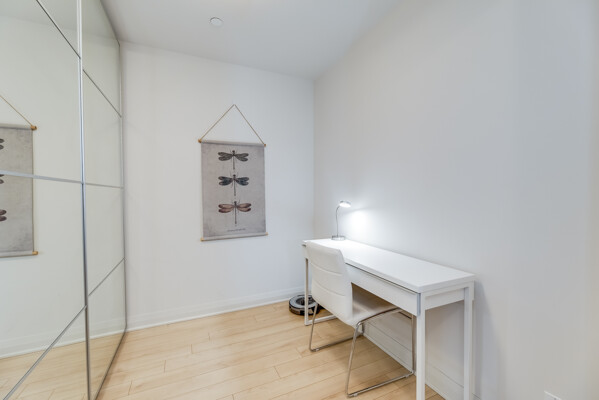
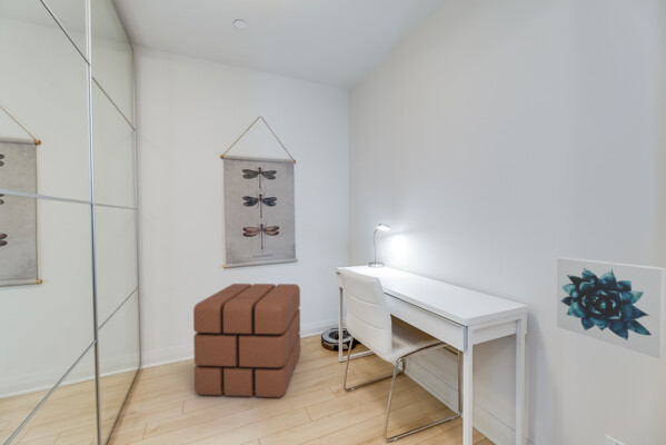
+ pouf (254, 332)
+ wall art (604, 300)
